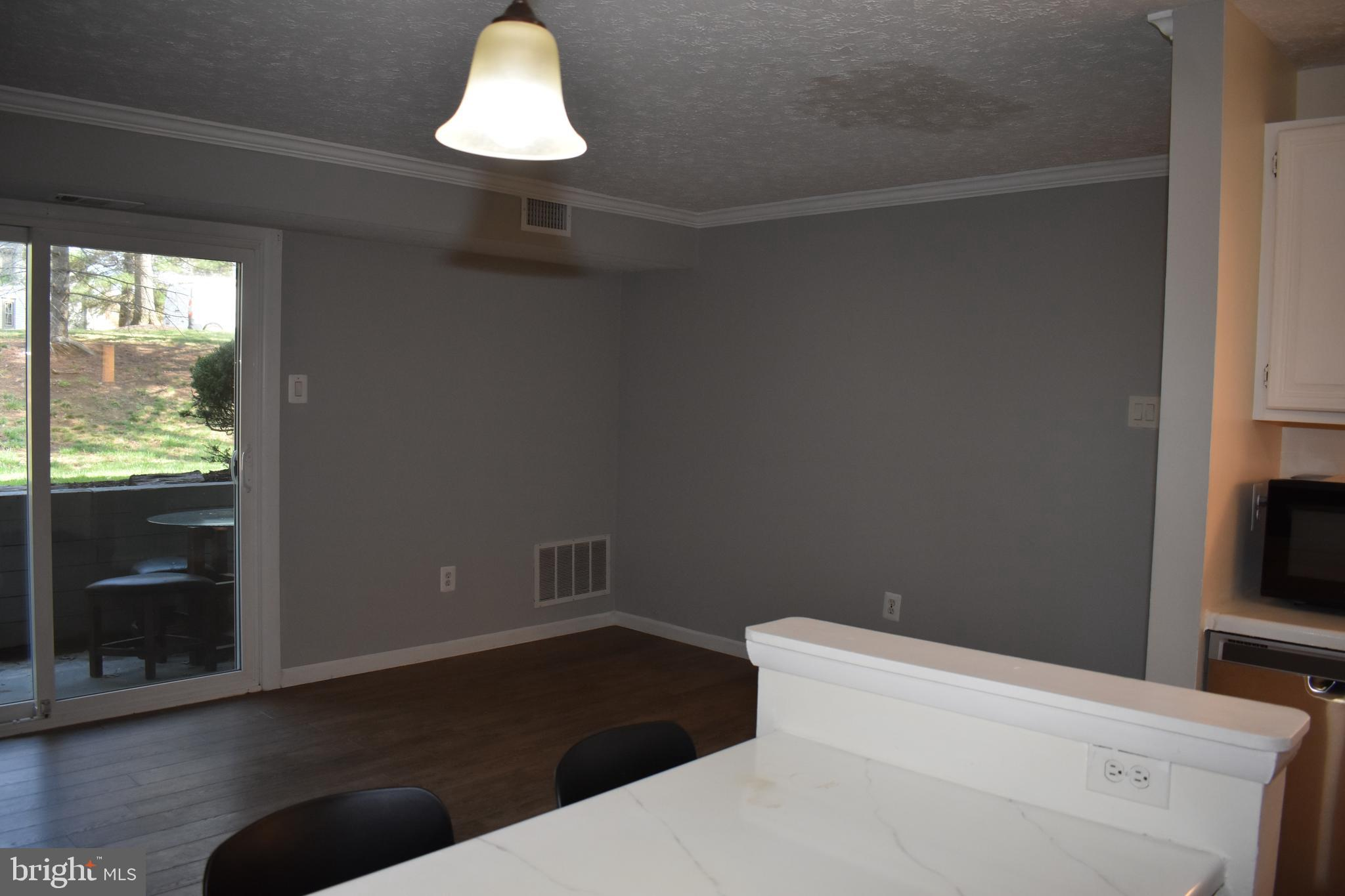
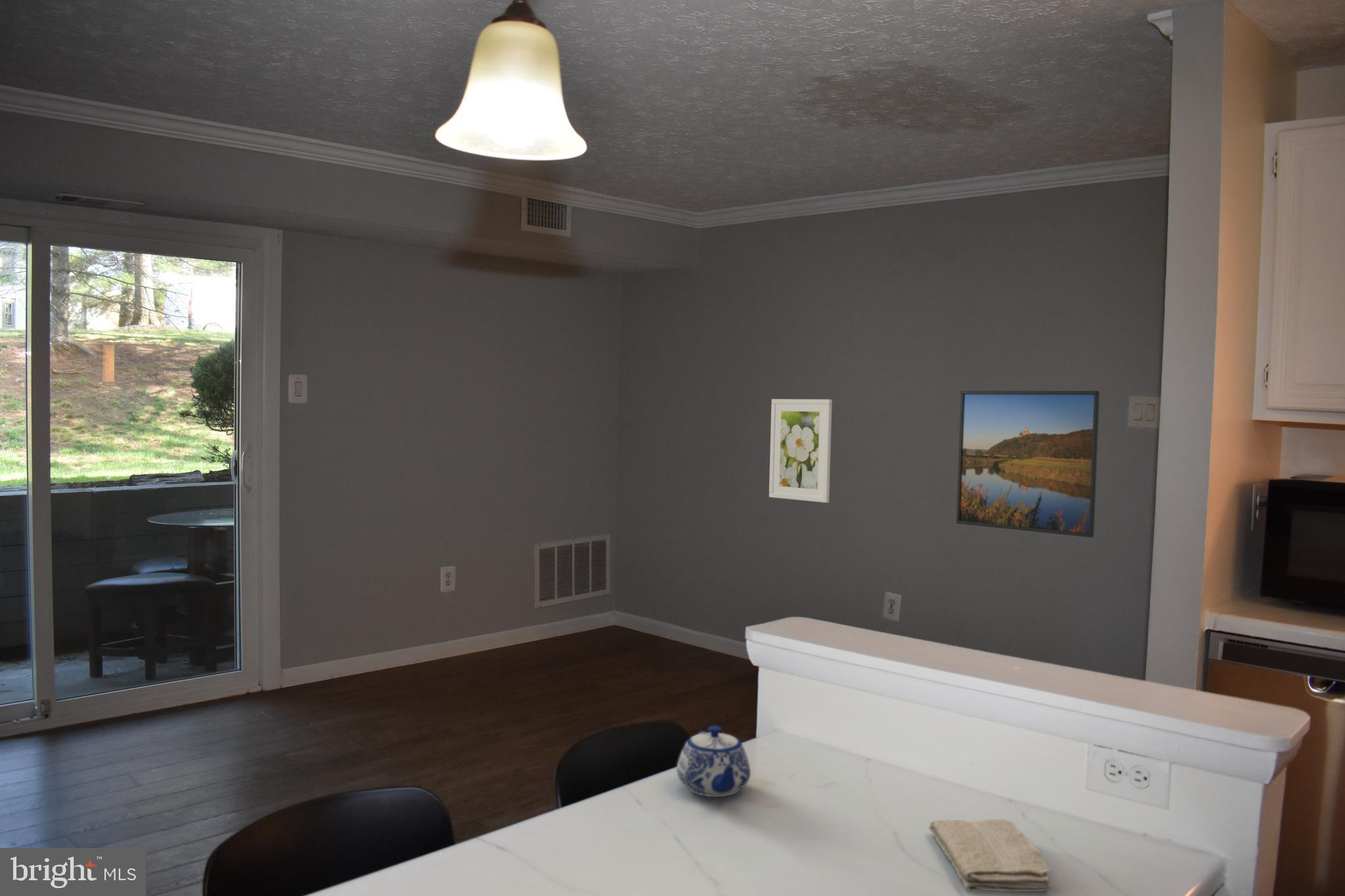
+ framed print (799, 449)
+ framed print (1024, 460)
+ teapot (715, 759)
+ washcloth (988, 851)
